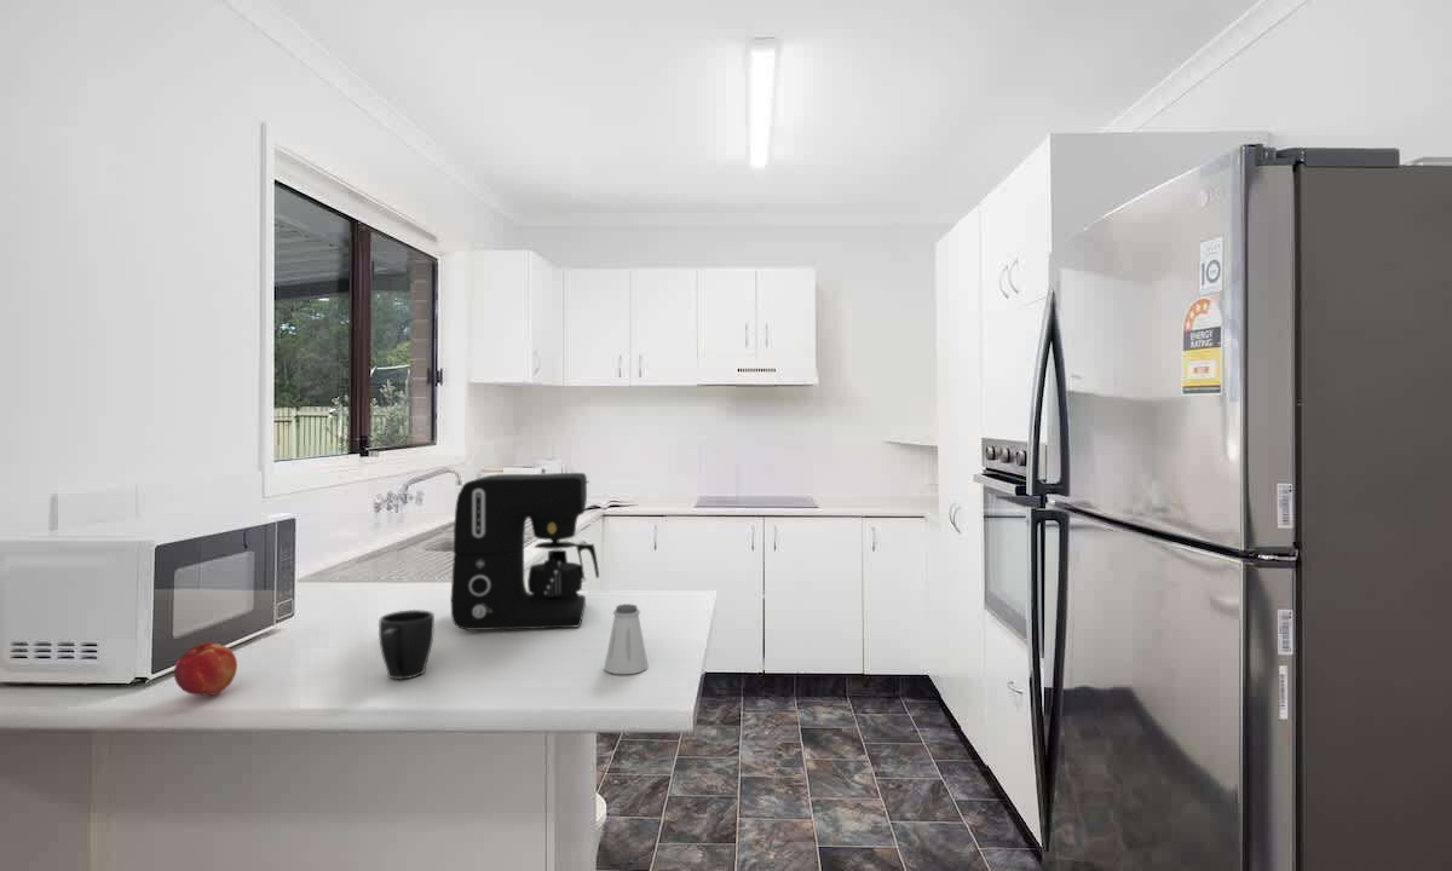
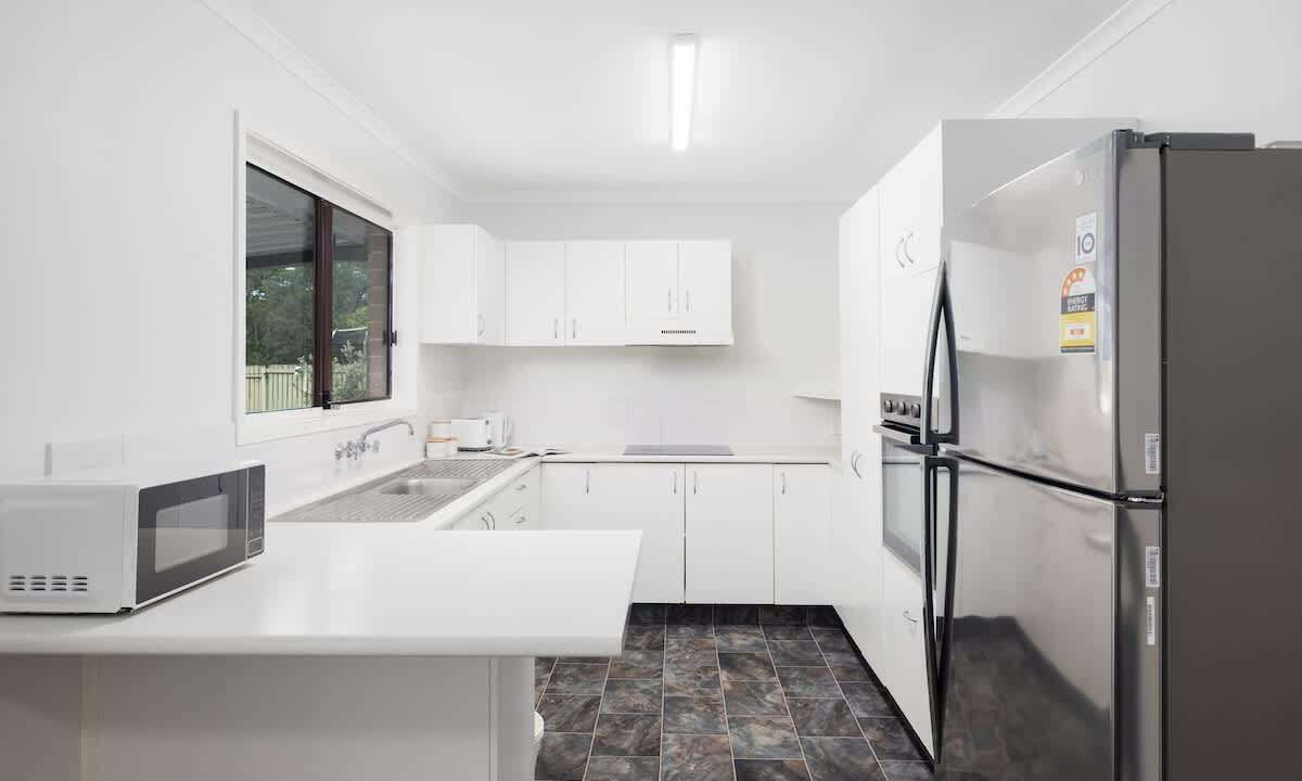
- coffee maker (535, 546)
- peach (207, 669)
- mug (401, 647)
- saltshaker (626, 636)
